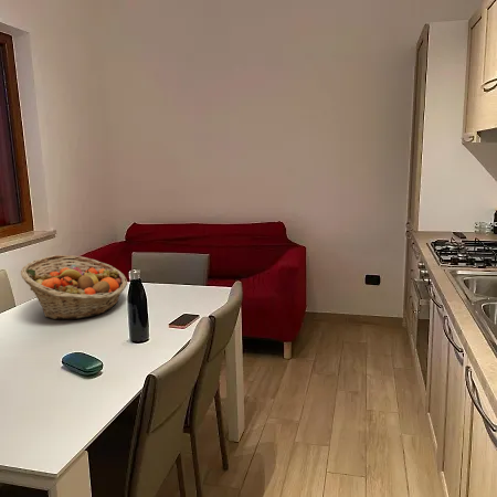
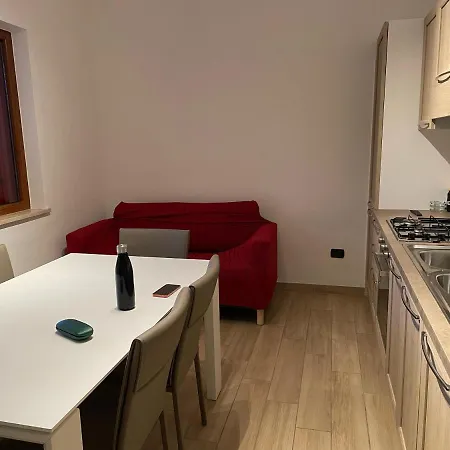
- fruit basket (76, 284)
